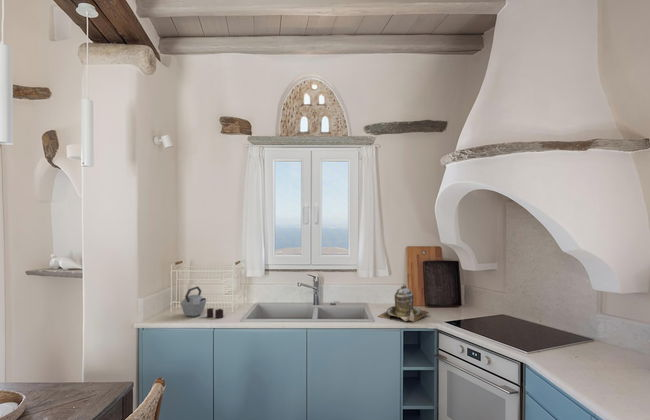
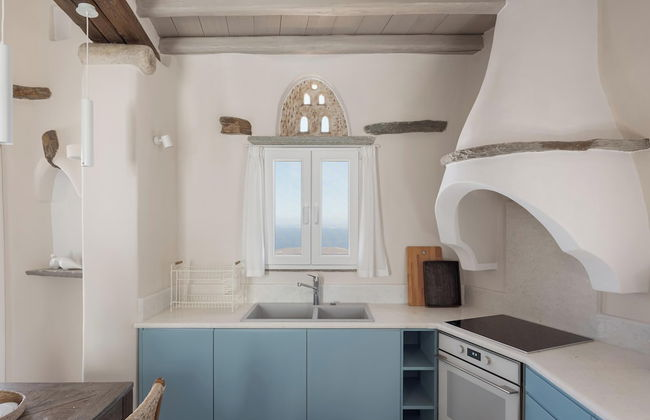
- teapot (403, 299)
- kettle (203, 302)
